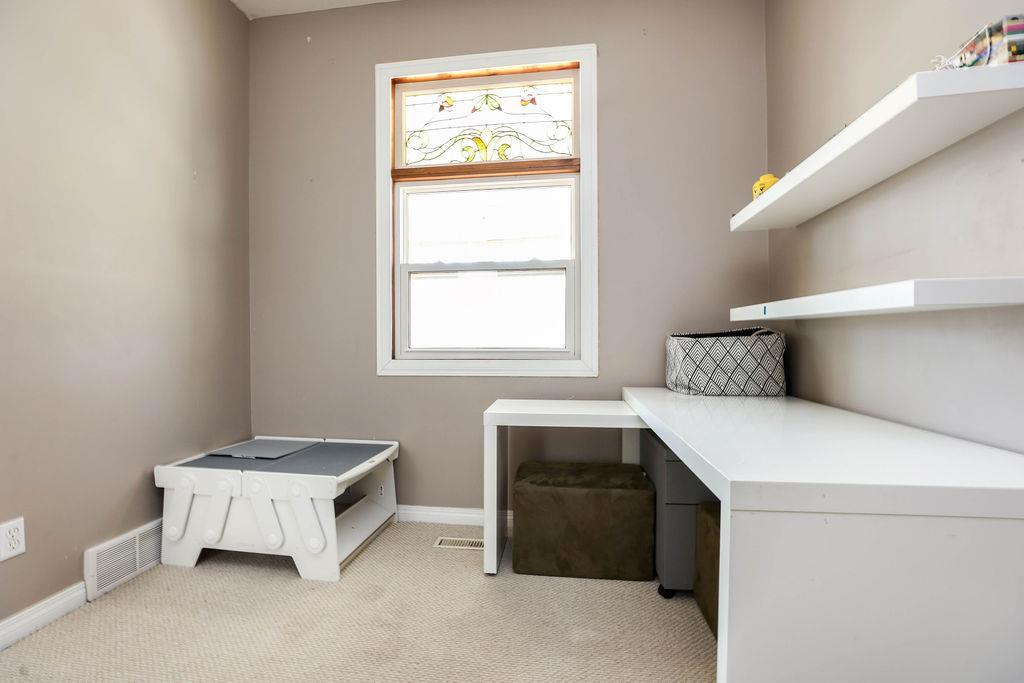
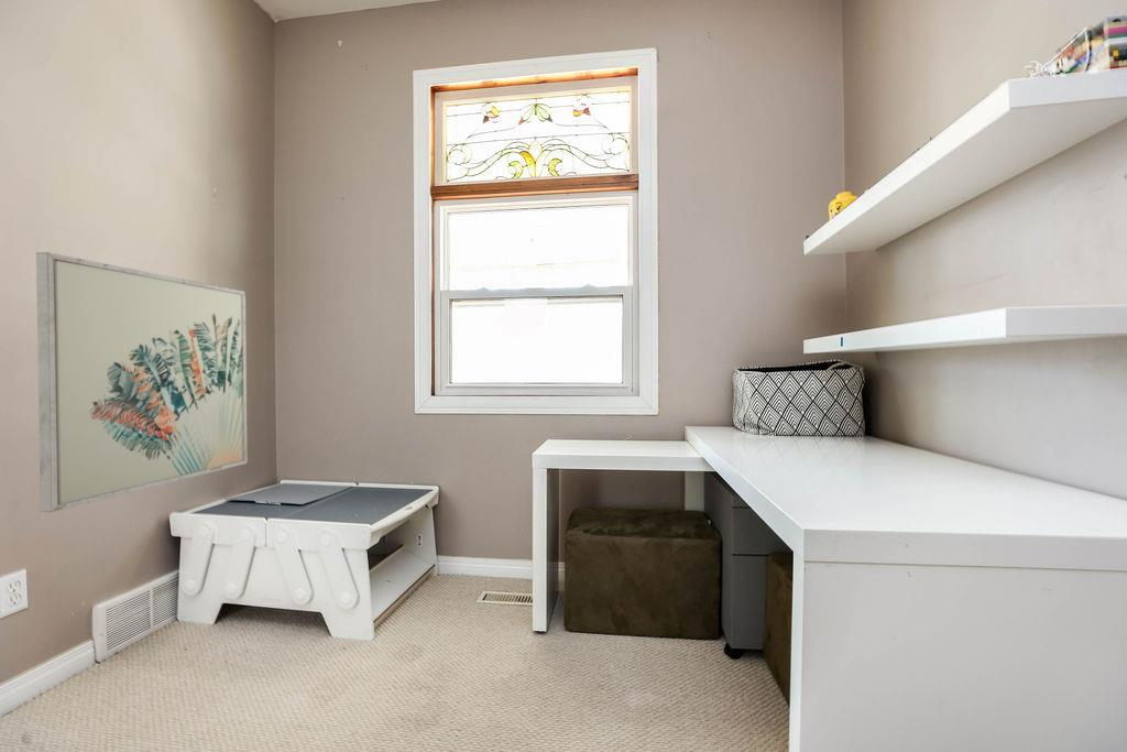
+ wall art (163, 379)
